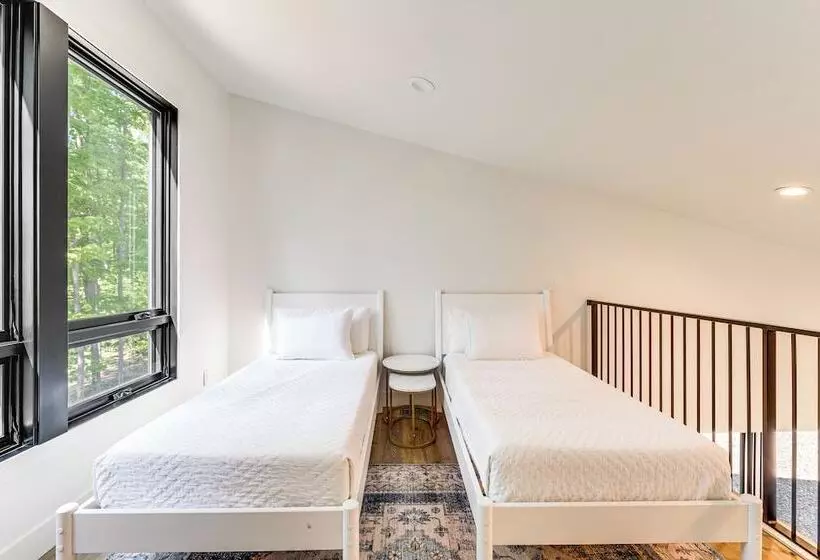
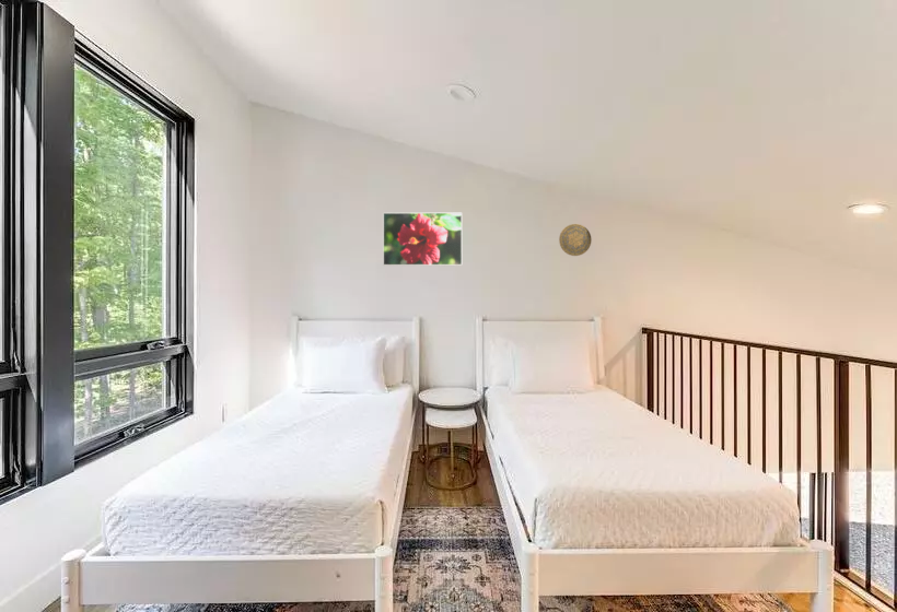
+ decorative plate (575, 239)
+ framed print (422, 238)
